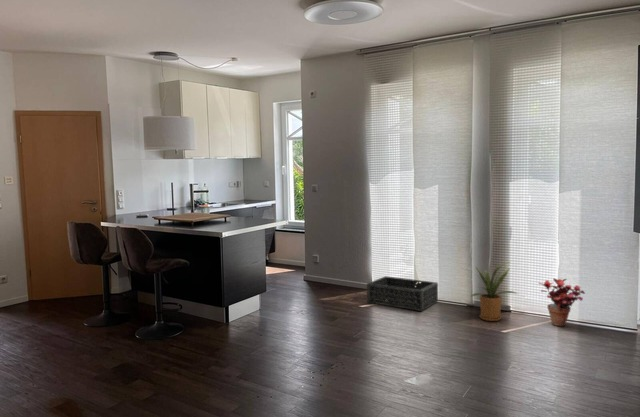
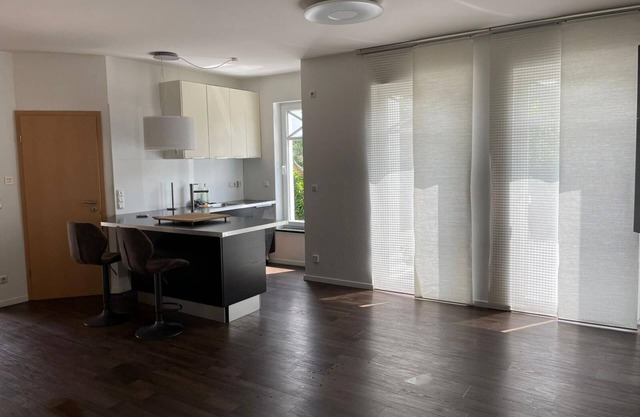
- house plant (490, 289)
- potted plant (562, 303)
- basket (402, 292)
